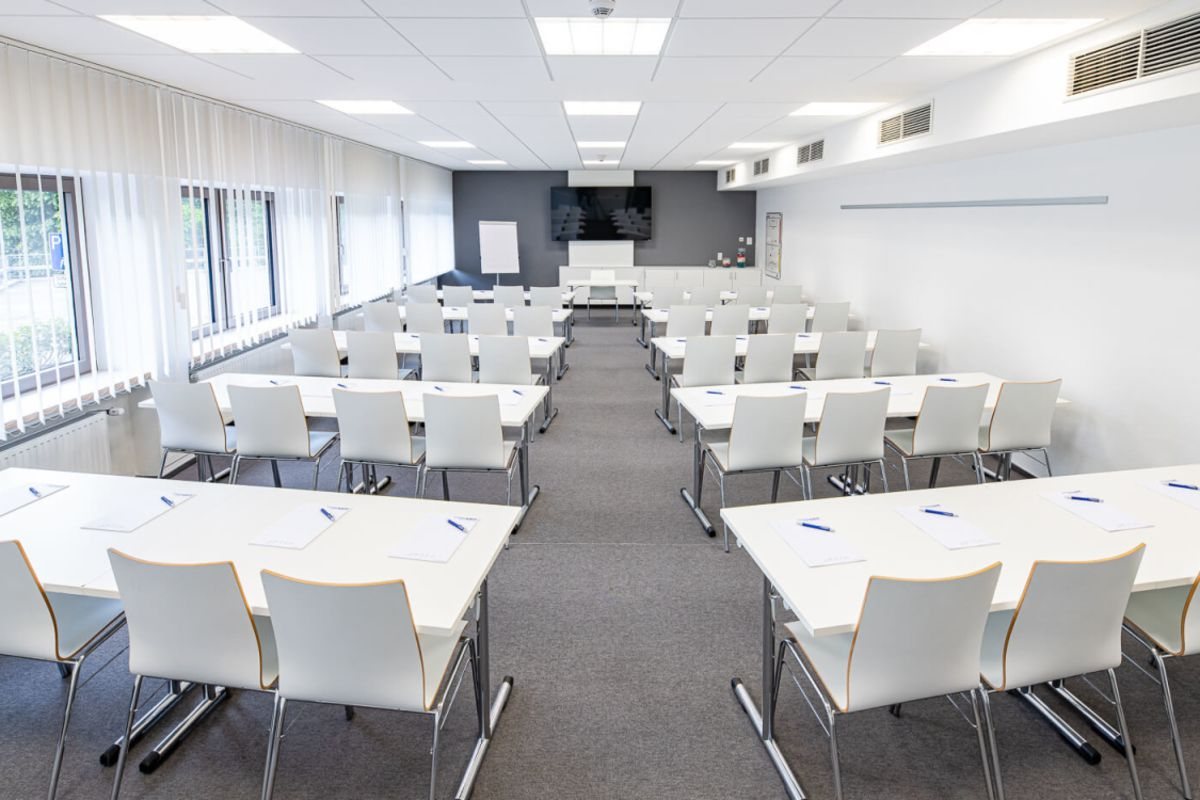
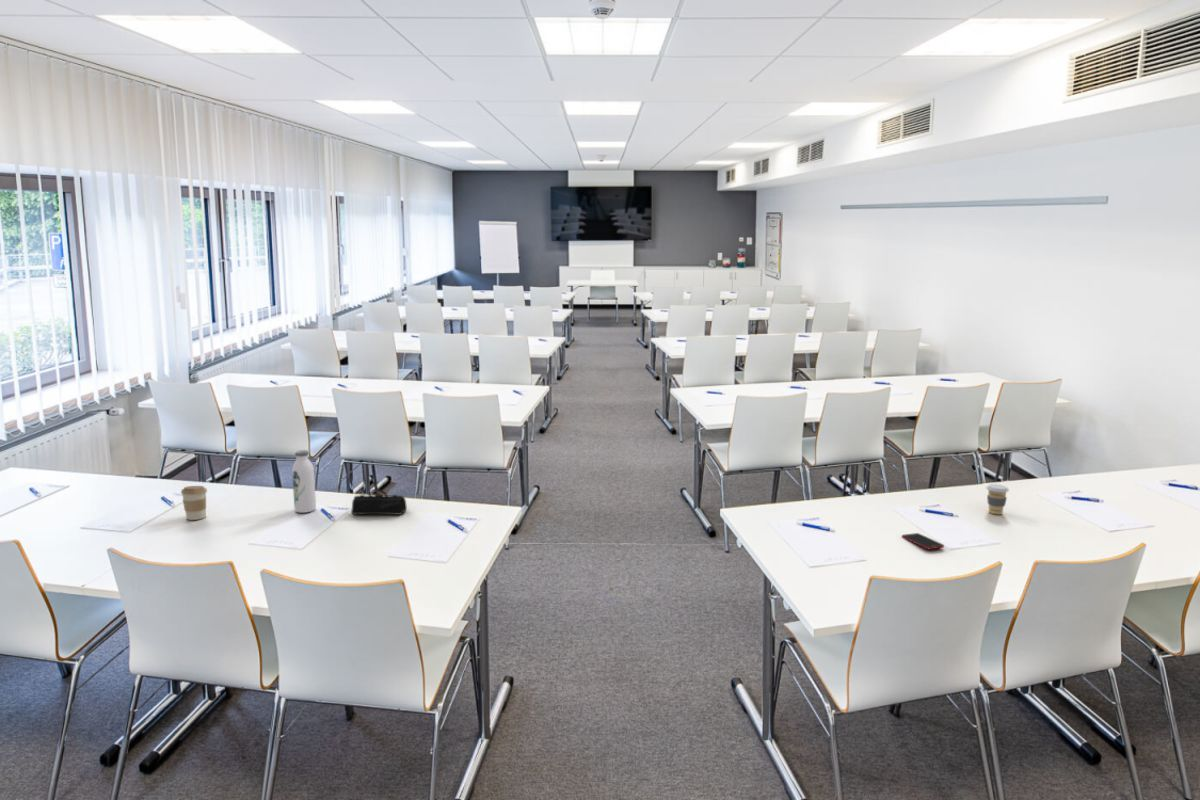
+ coffee cup (195, 501)
+ pencil case (378, 500)
+ coffee cup (996, 499)
+ cell phone (922, 541)
+ water bottle (303, 480)
